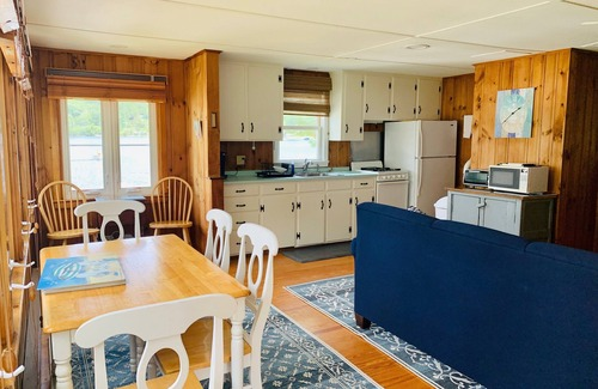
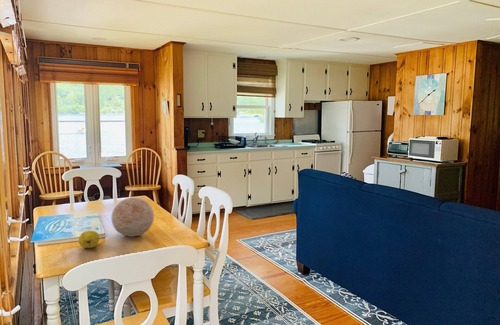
+ fruit (89, 239)
+ decorative ball (133, 216)
